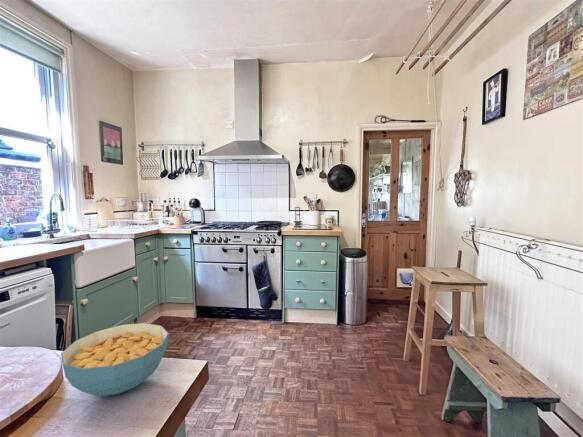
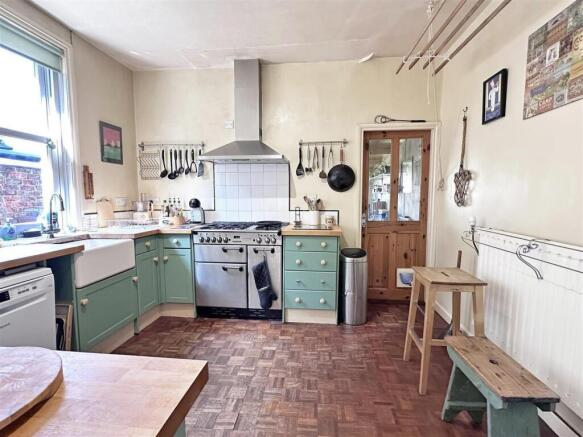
- cereal bowl (119, 364)
